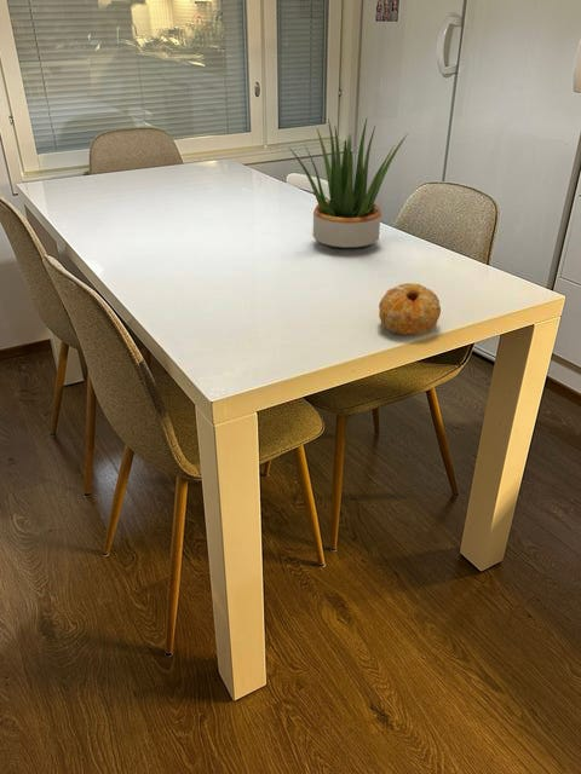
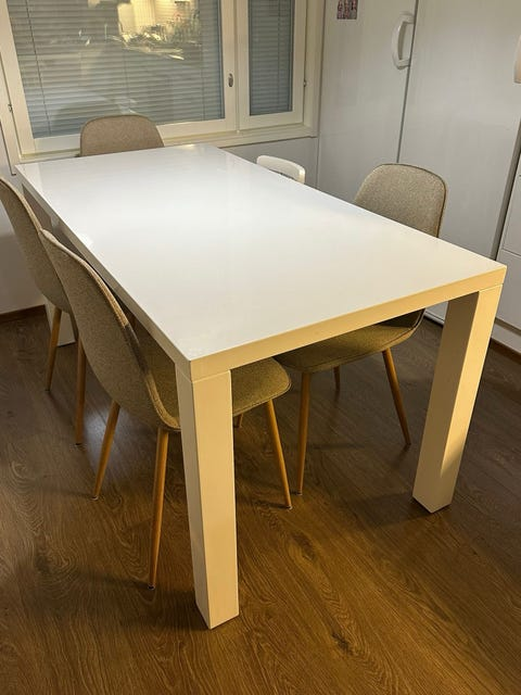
- fruit (409, 307)
- potted plant (347, 186)
